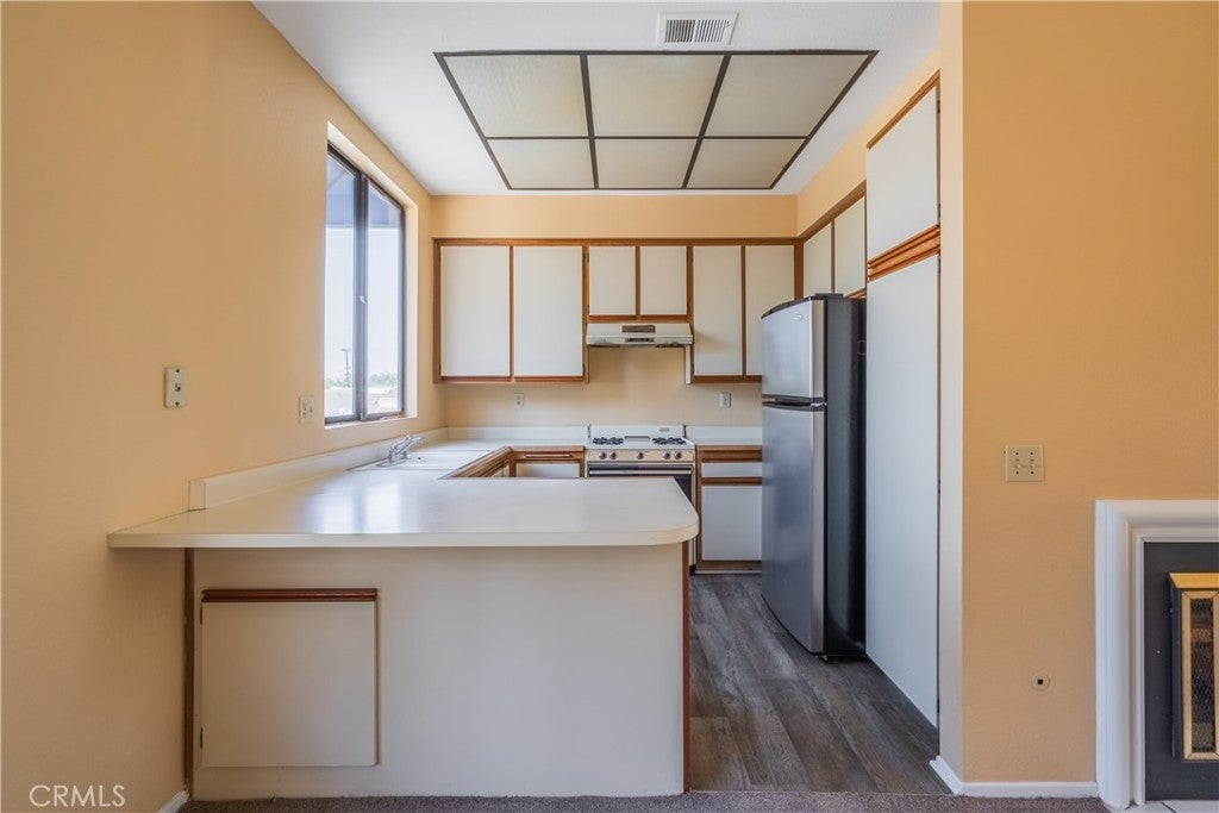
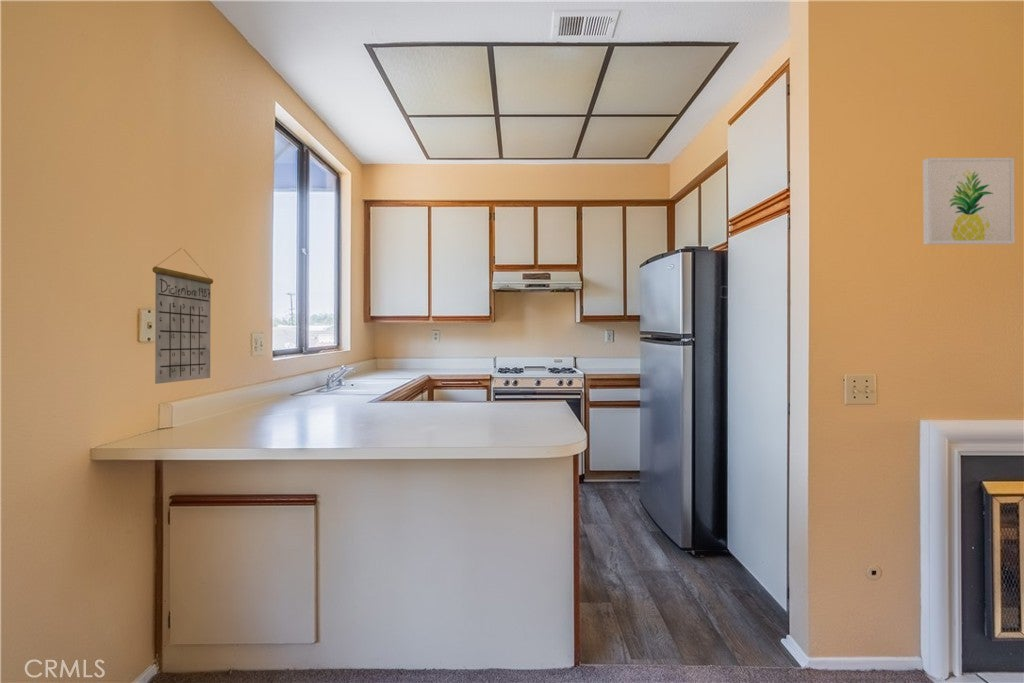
+ wall art (968, 201)
+ calendar (185, 313)
